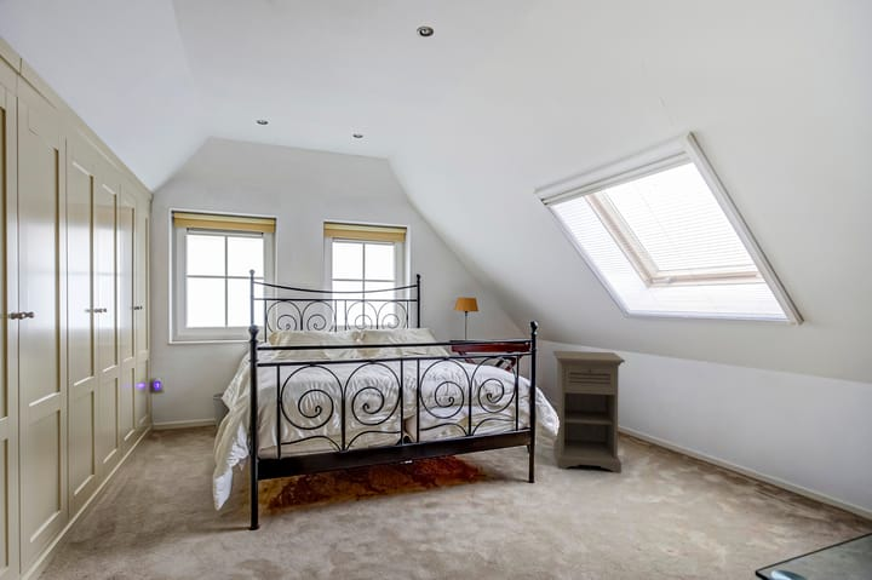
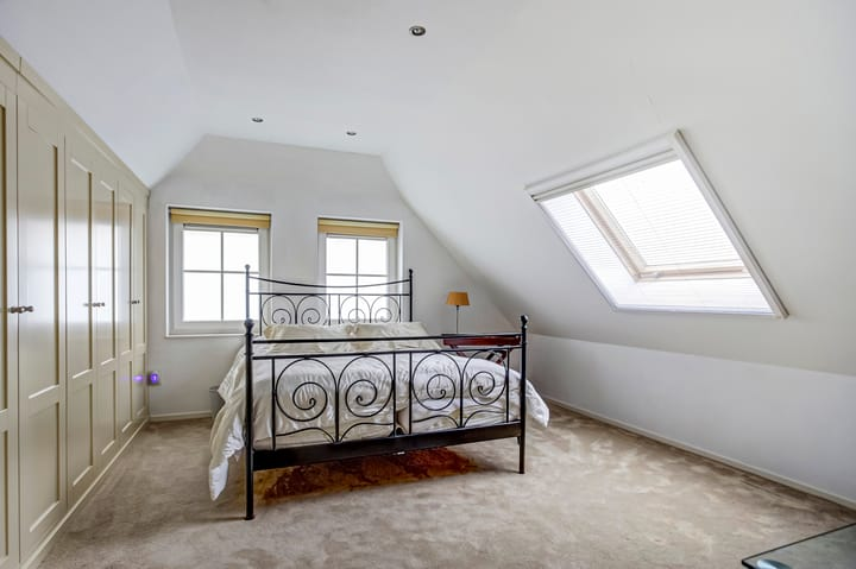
- nightstand (585, 408)
